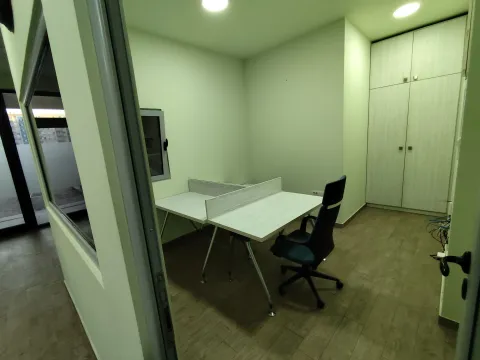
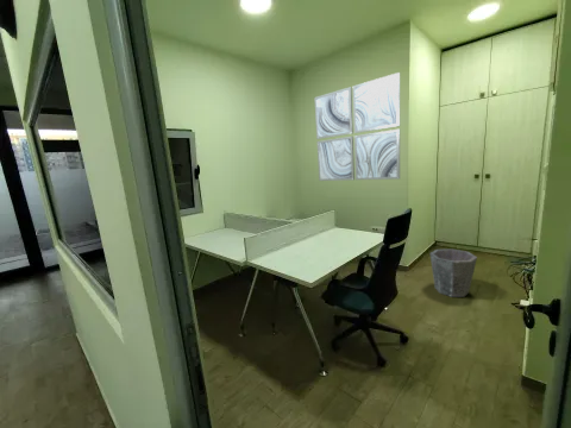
+ wall art (354, 136)
+ waste bin (452, 272)
